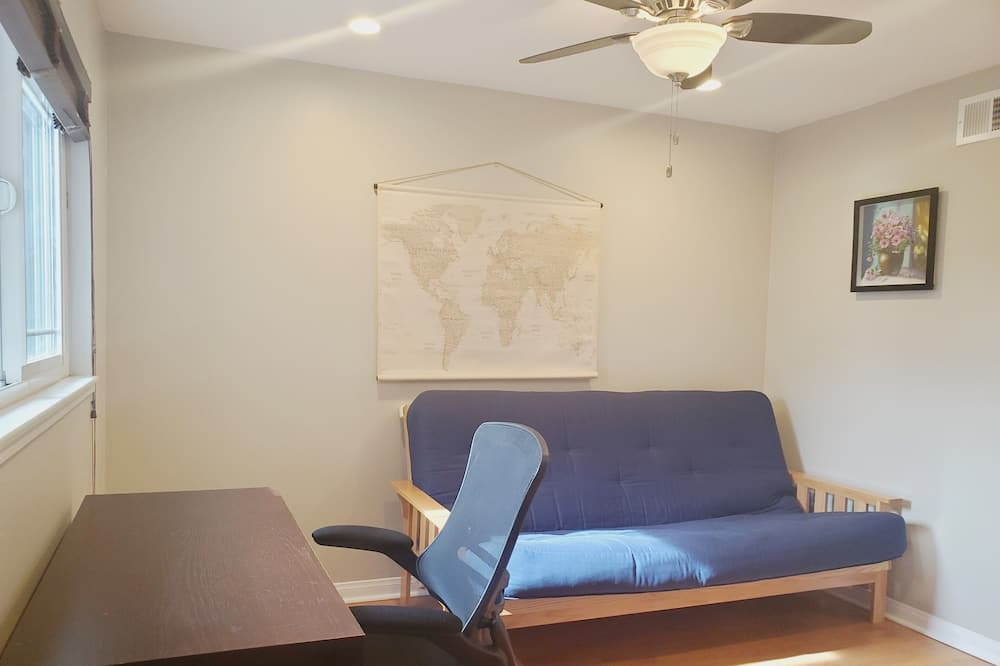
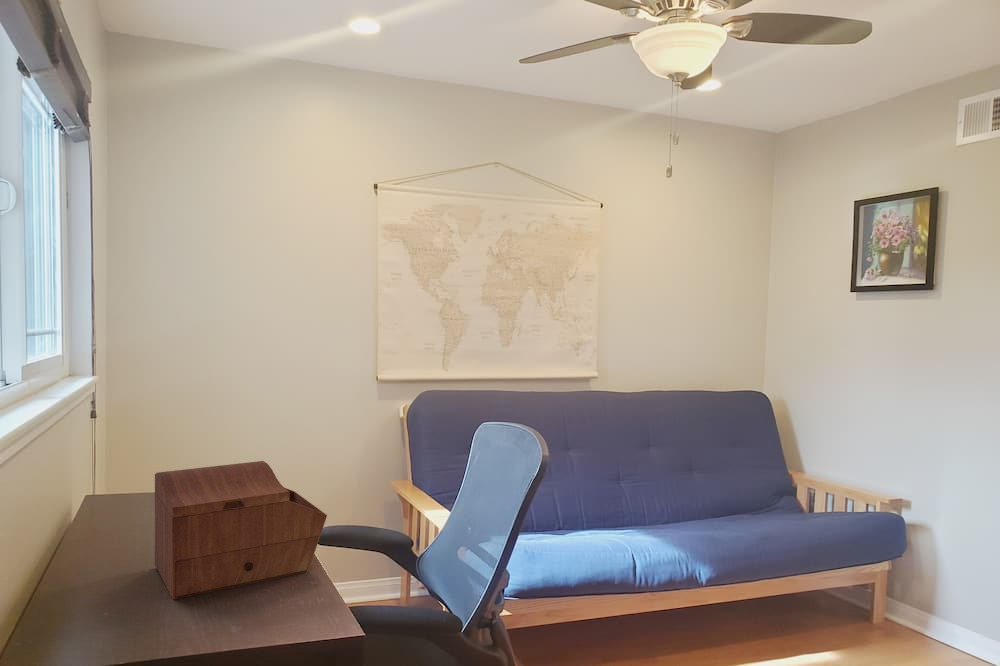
+ sewing box (241, 520)
